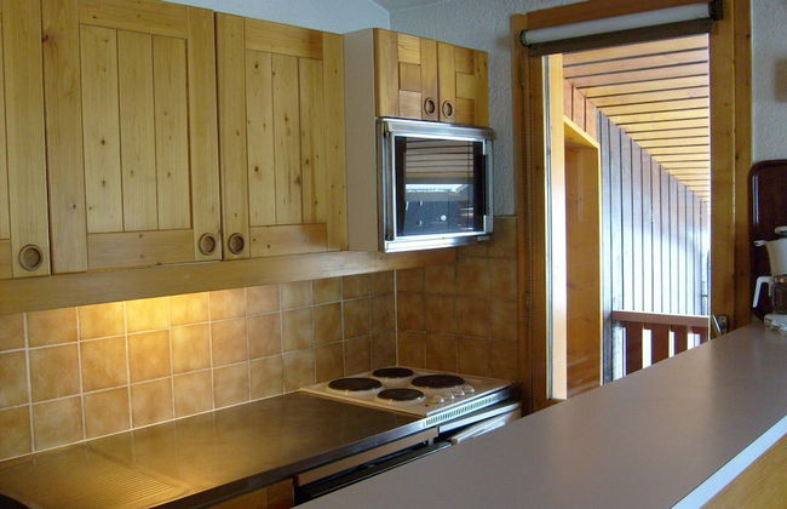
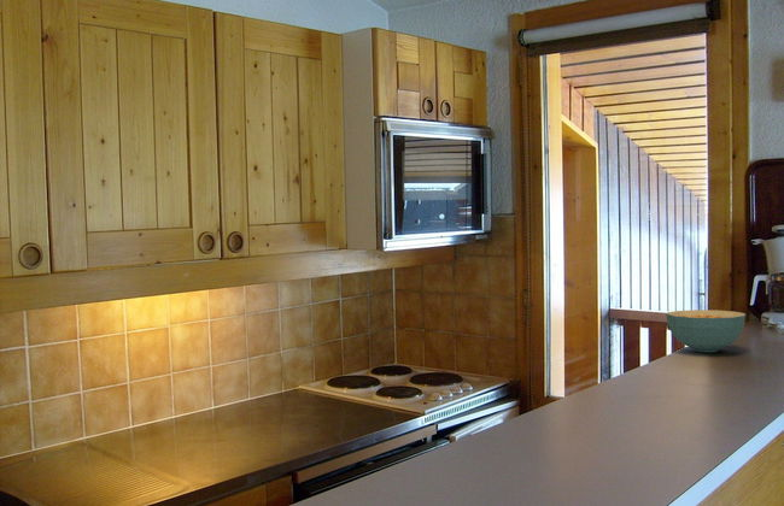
+ cereal bowl (706, 331)
